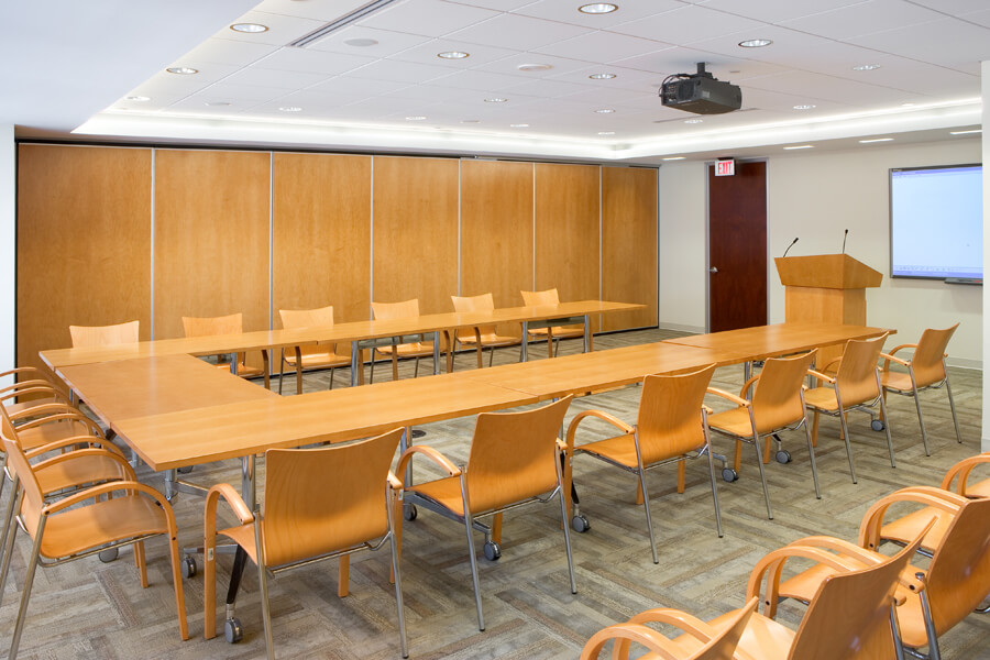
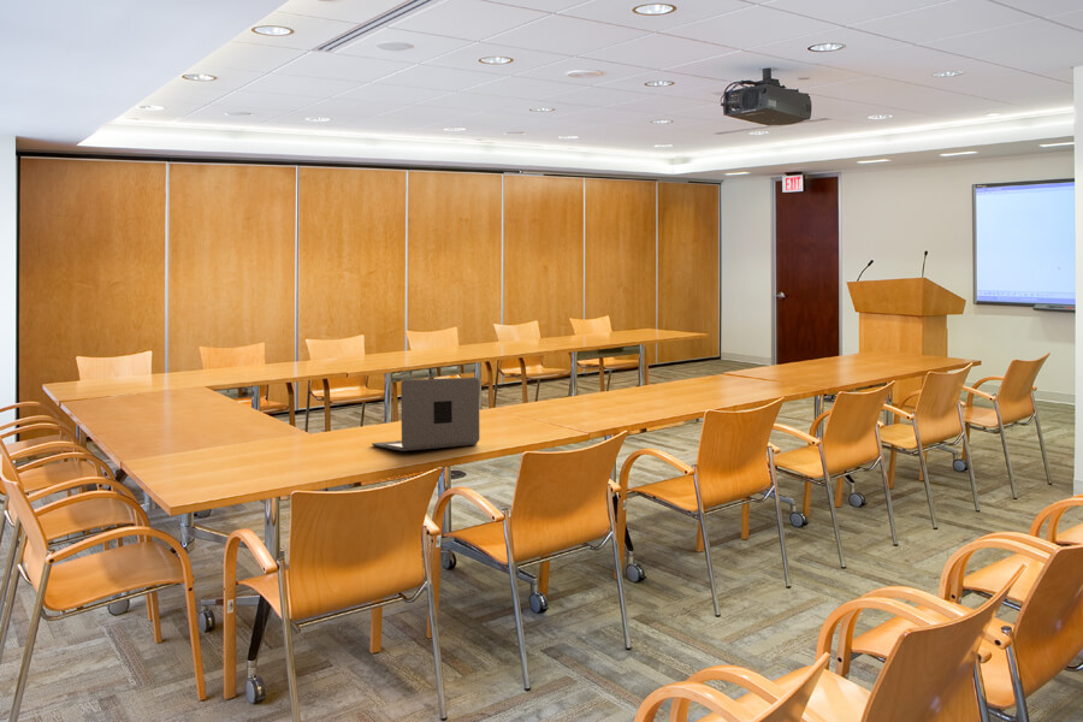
+ laptop (425, 412)
